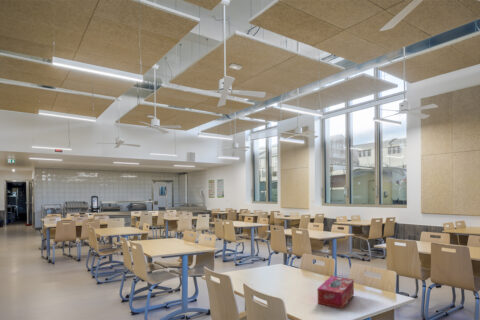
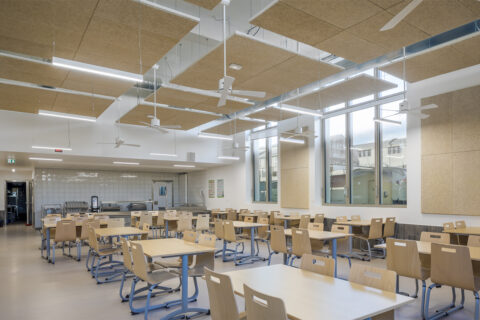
- tissue box (336, 291)
